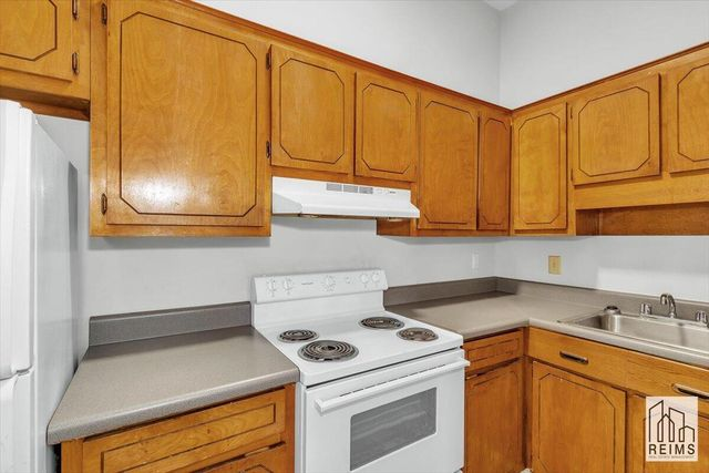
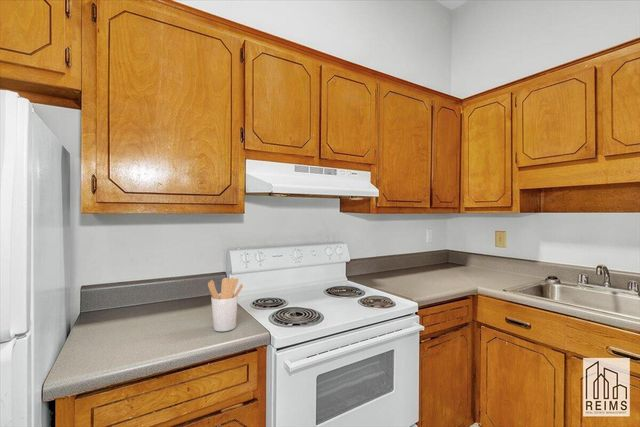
+ utensil holder (226, 302)
